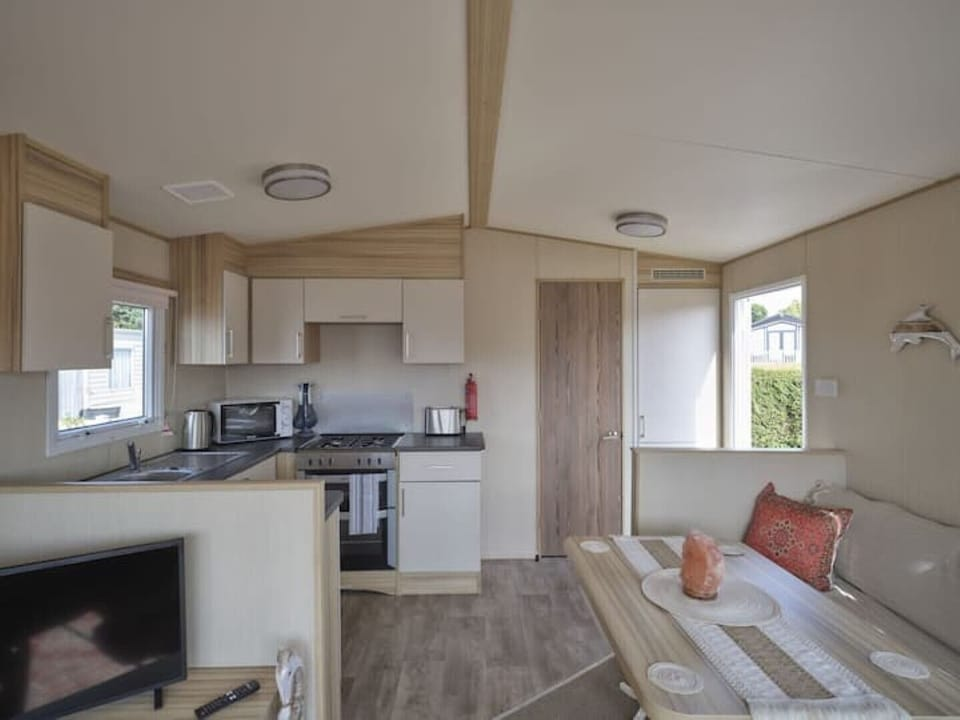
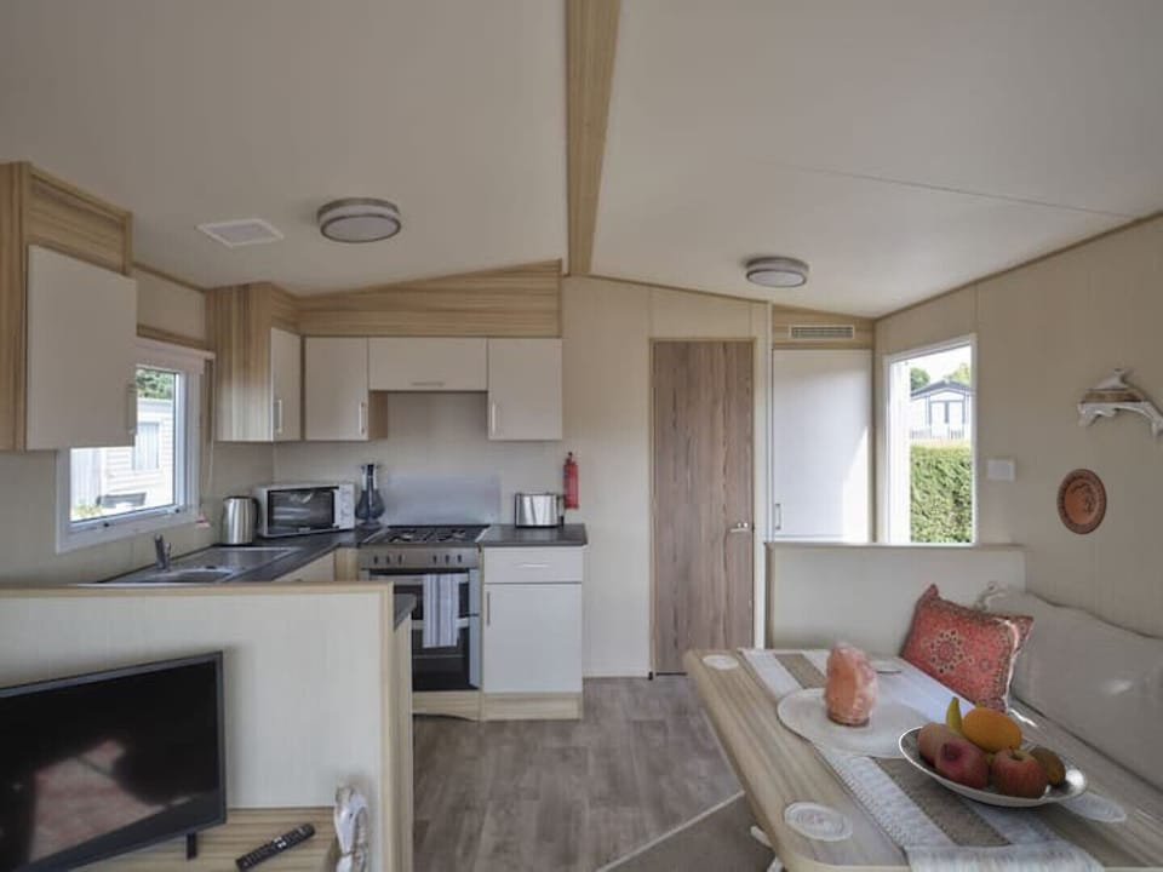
+ fruit bowl (987, 751)
+ decorative plate (1082, 501)
